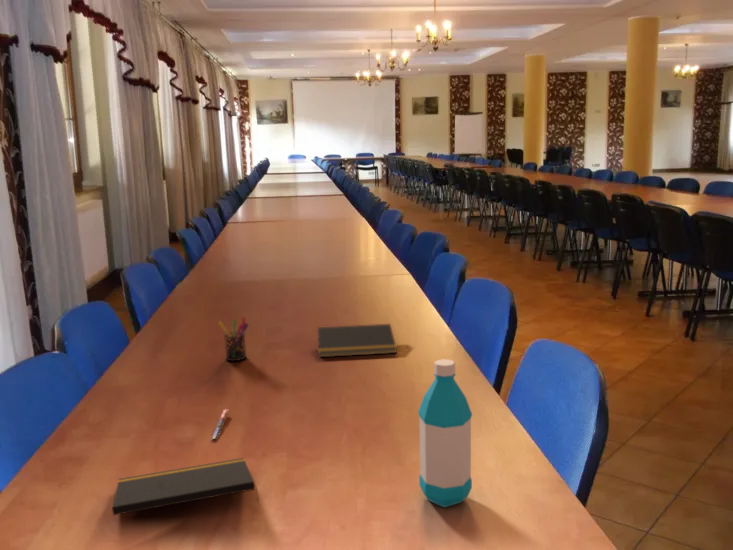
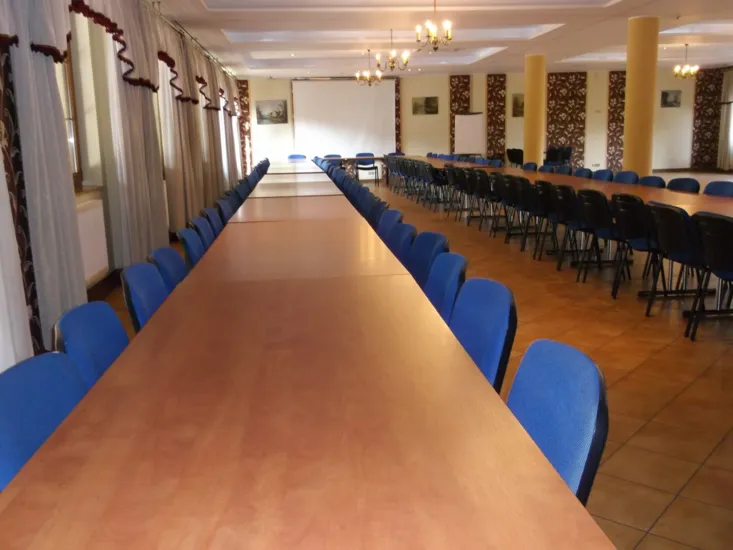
- notepad (184, 484)
- notepad (356, 339)
- pen holder (236, 336)
- water bottle (445, 431)
- pen (220, 423)
